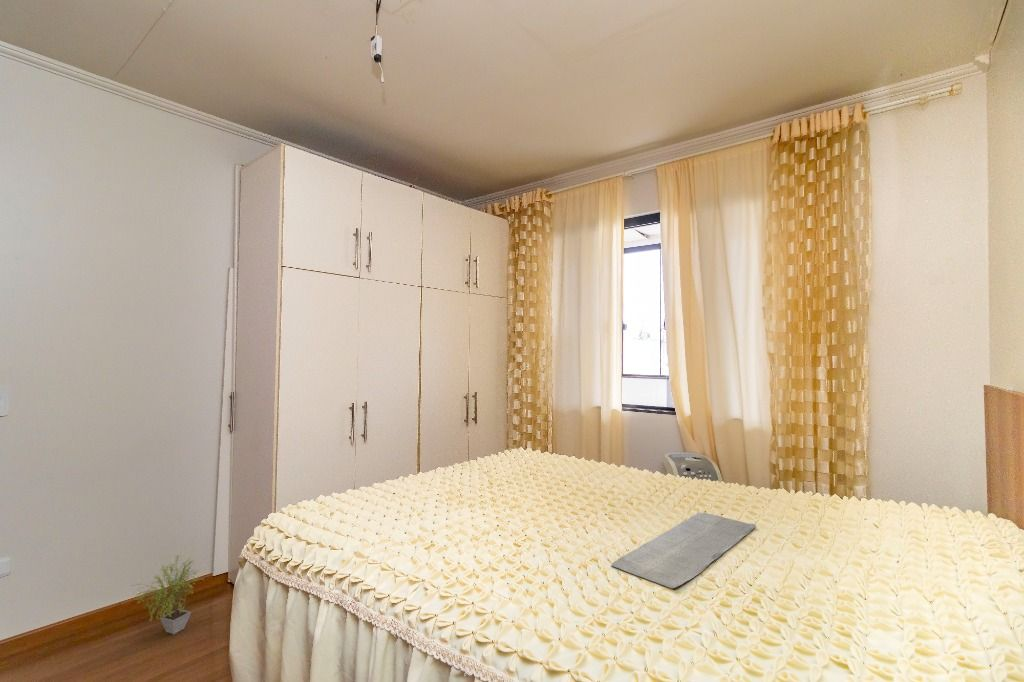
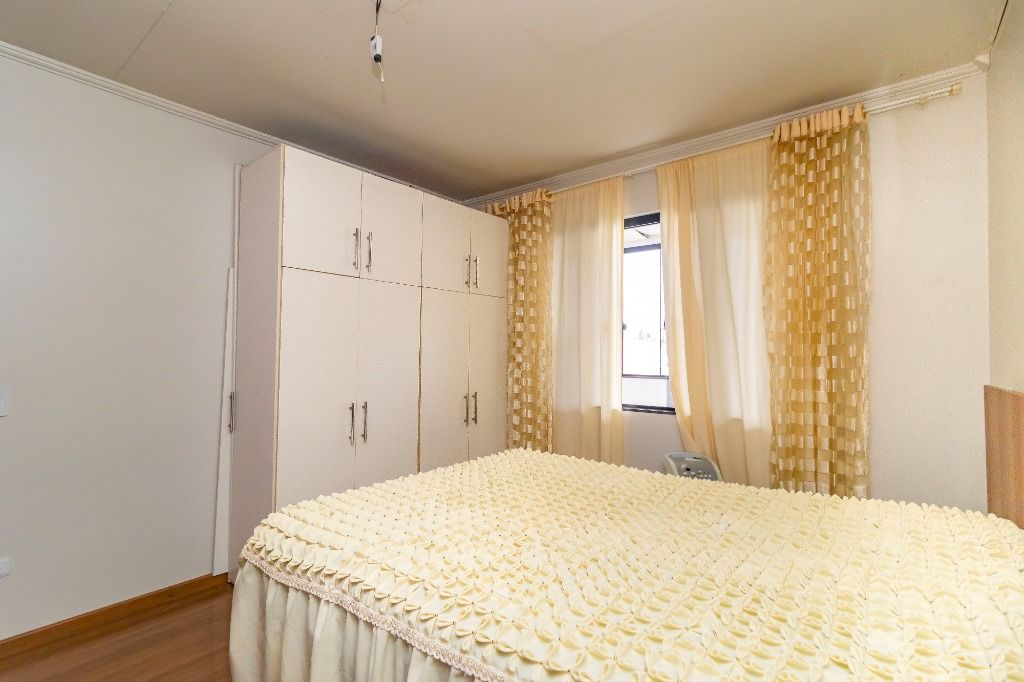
- bath mat (691, 542)
- potted plant (169, 595)
